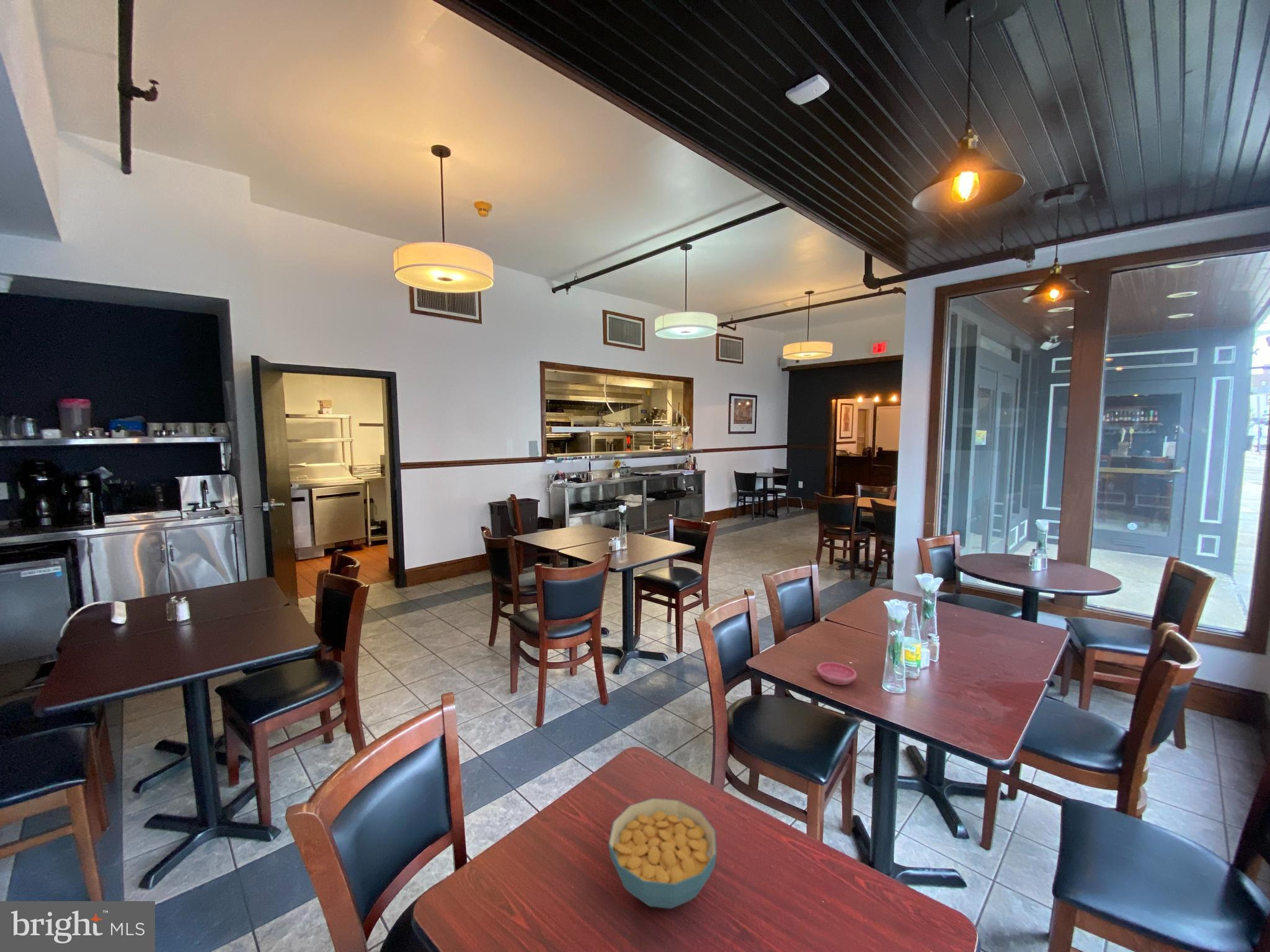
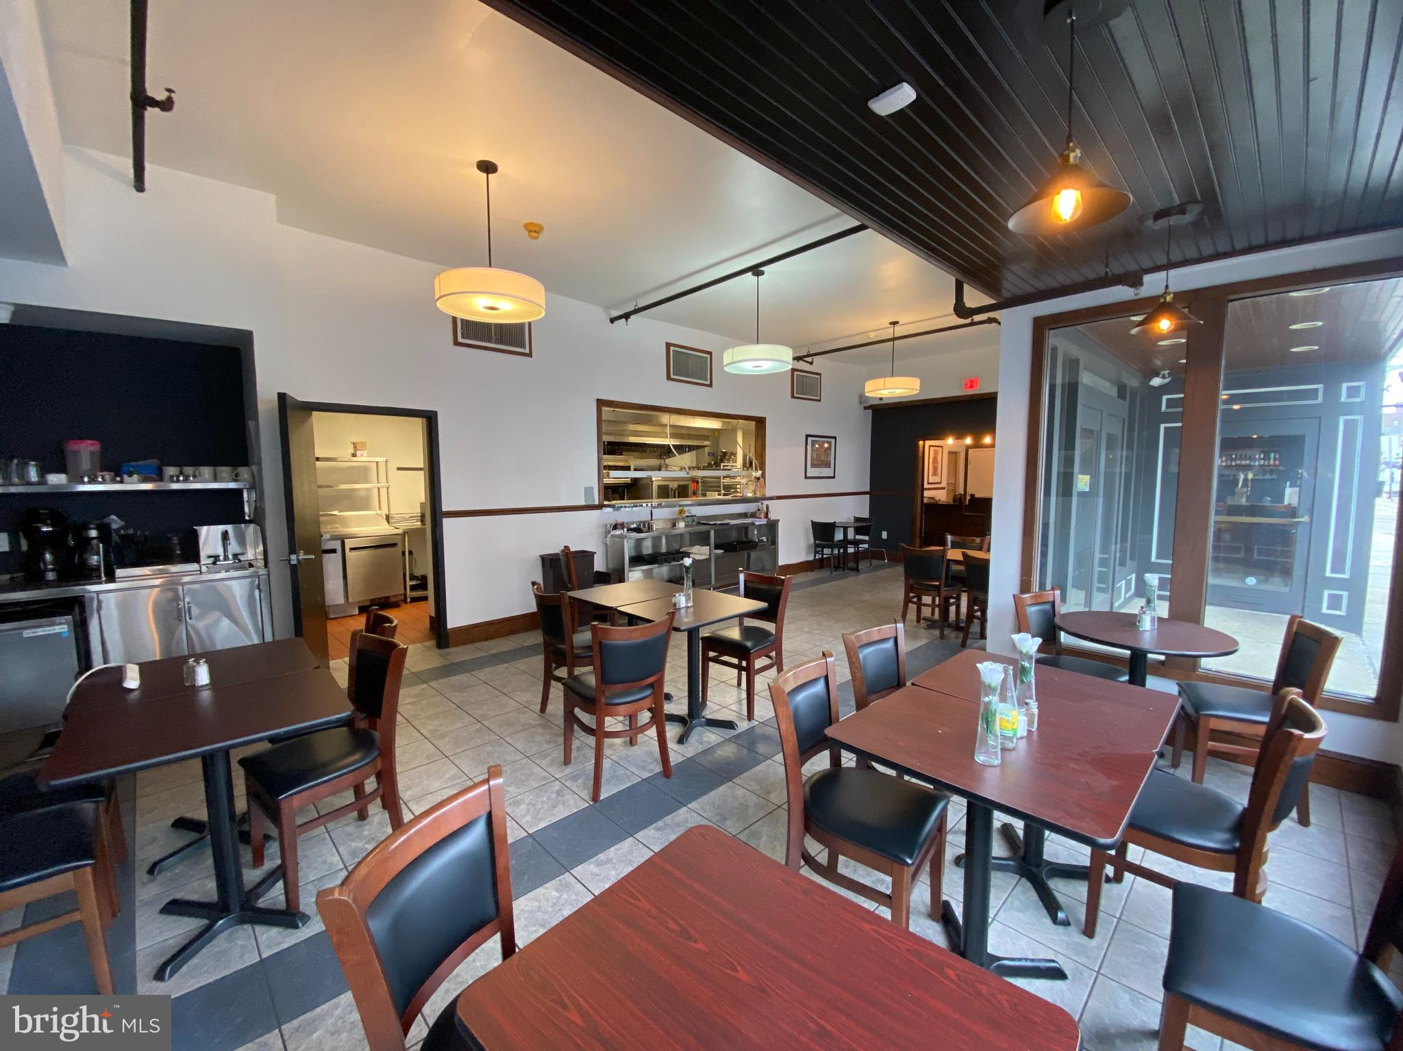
- saucer (836, 674)
- cereal bowl (662, 862)
